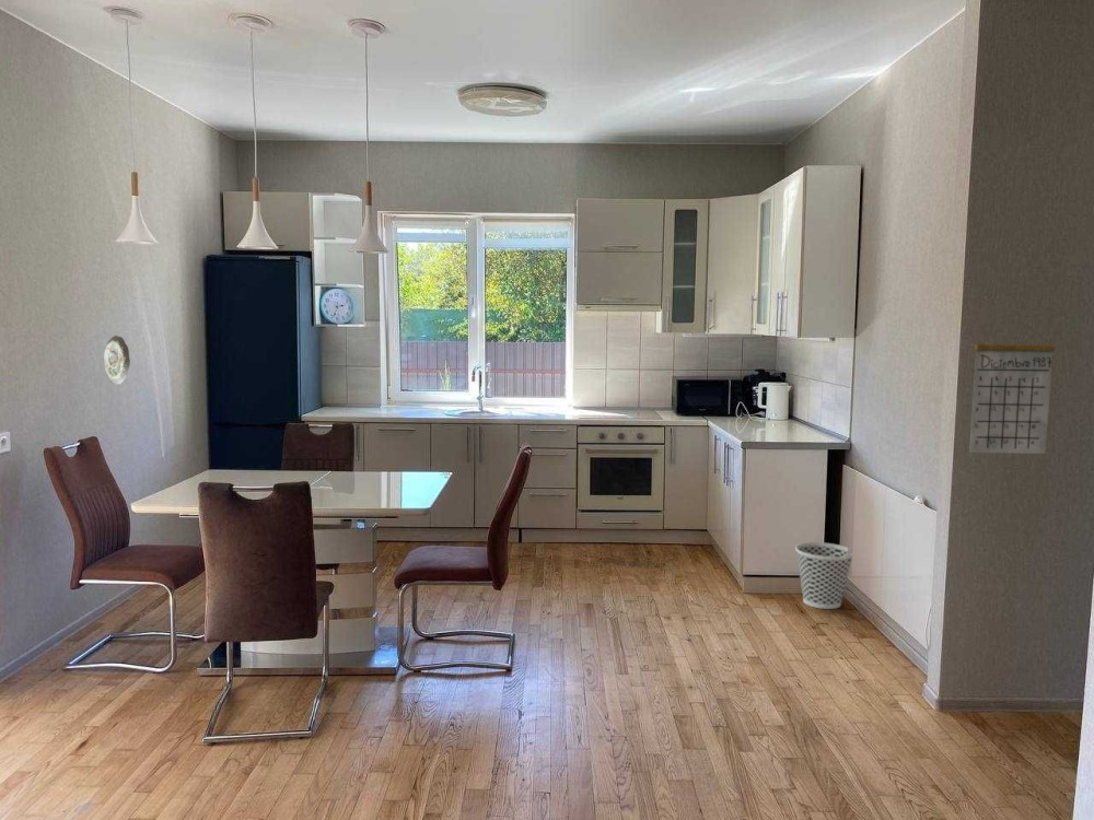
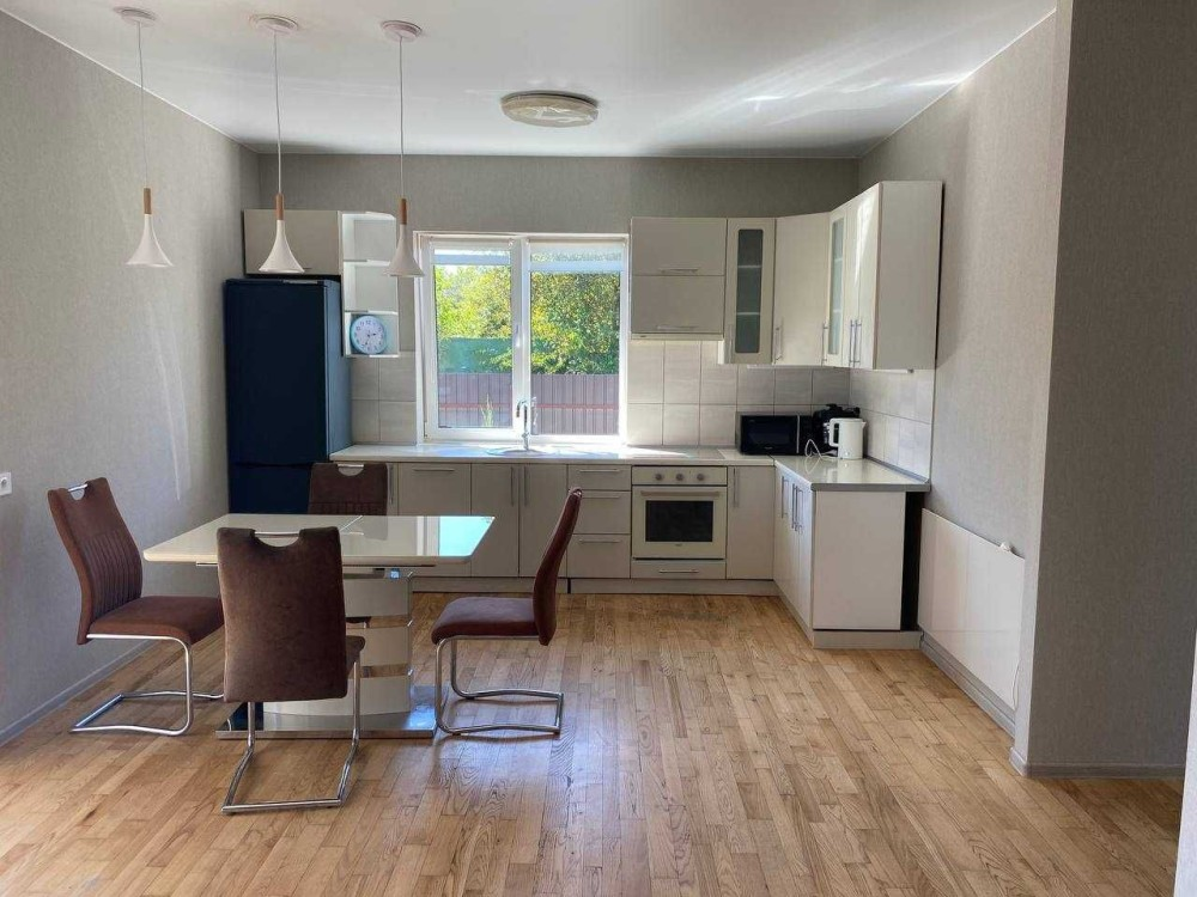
- decorative plate (115, 360)
- wastebasket (823, 576)
- calendar (1012, 386)
